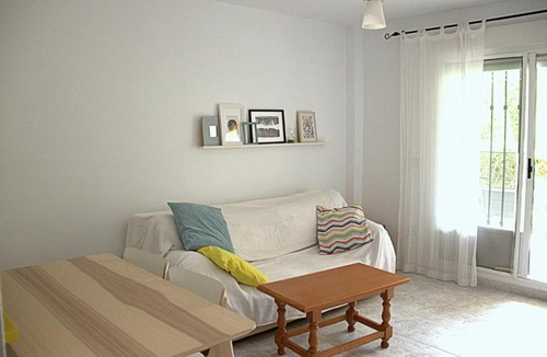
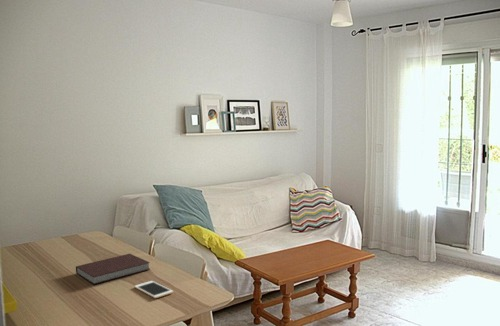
+ notebook (113, 267)
+ cell phone (153, 289)
